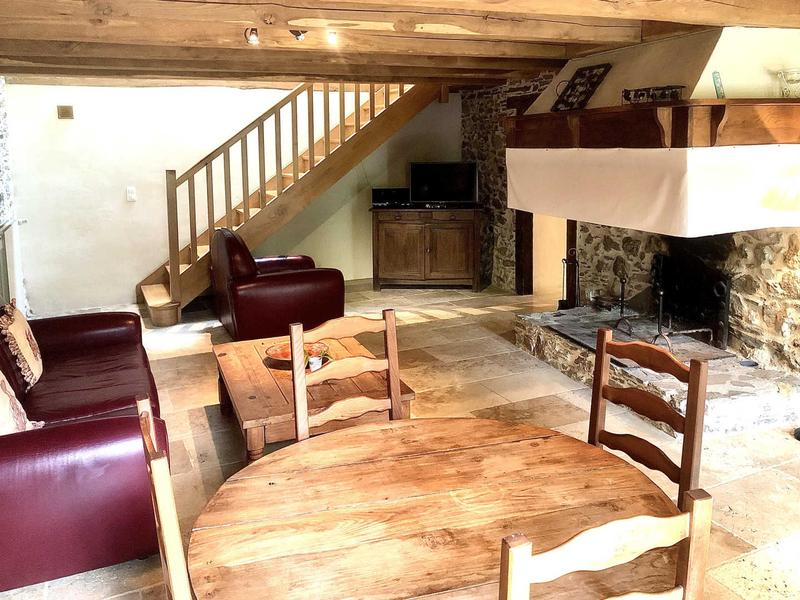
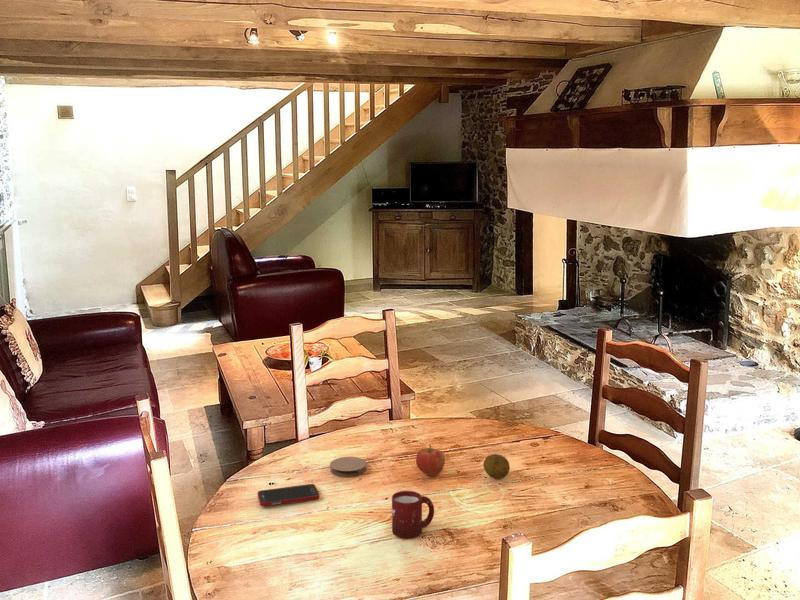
+ apple (430, 459)
+ coaster (348, 466)
+ cup (413, 513)
+ fruit (496, 466)
+ cell phone (288, 495)
